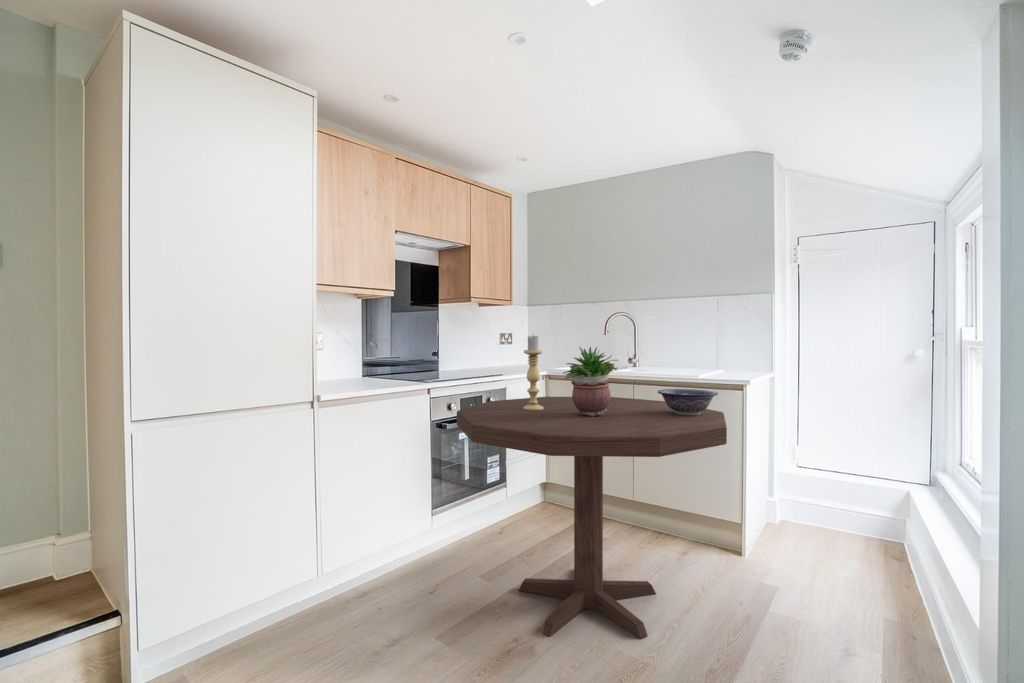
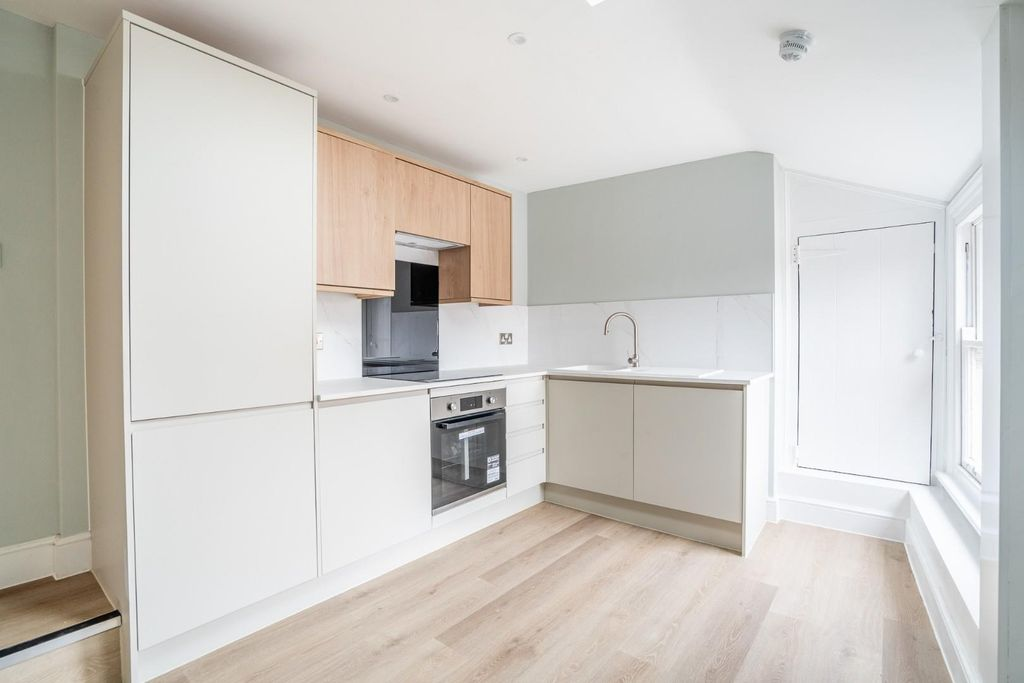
- dining table (588, 506)
- decorative bowl (687, 402)
- potted plant (590, 379)
- candle holder (533, 371)
